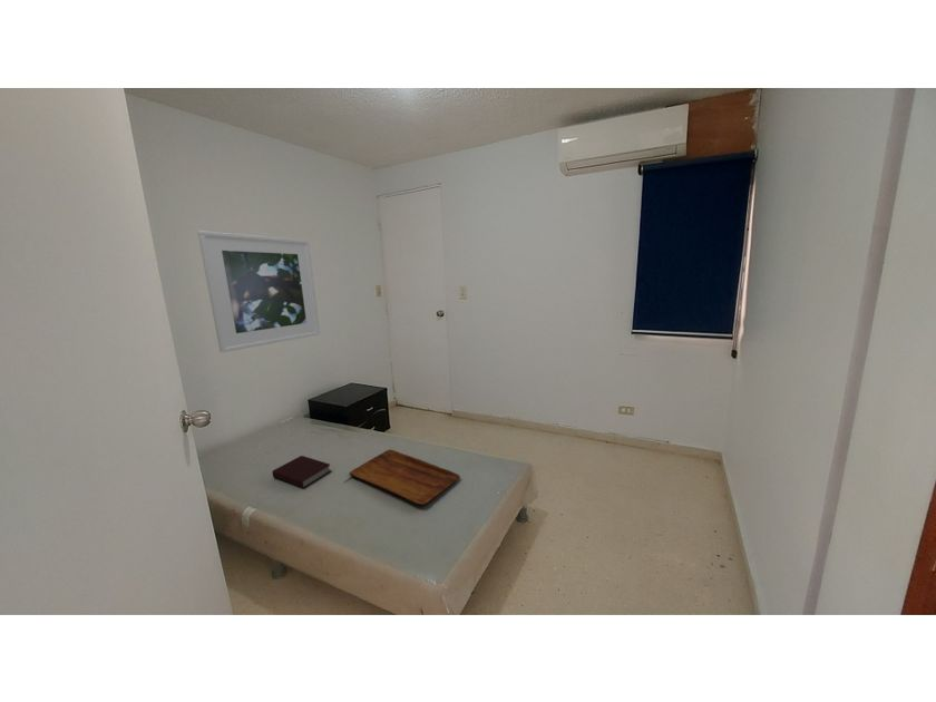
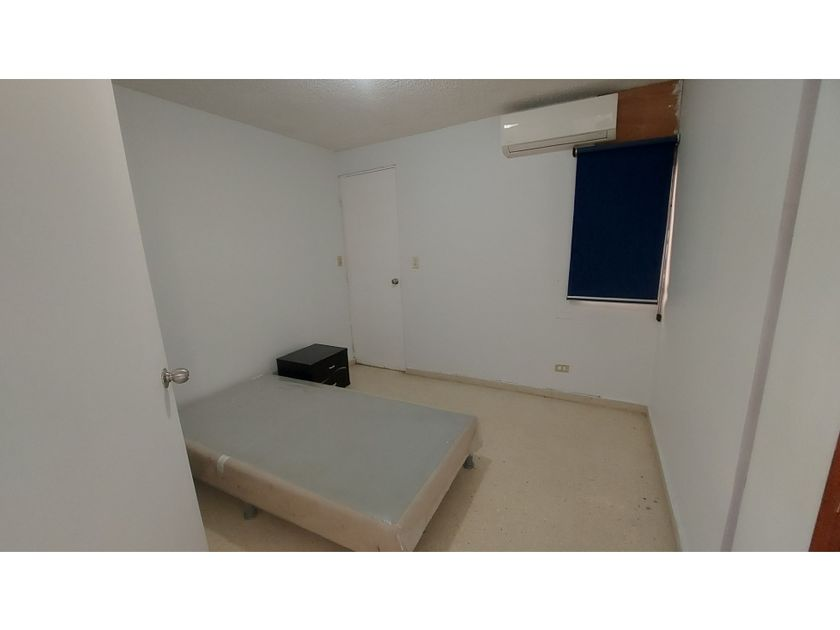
- book (302, 470)
- tray (403, 475)
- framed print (269, 291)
